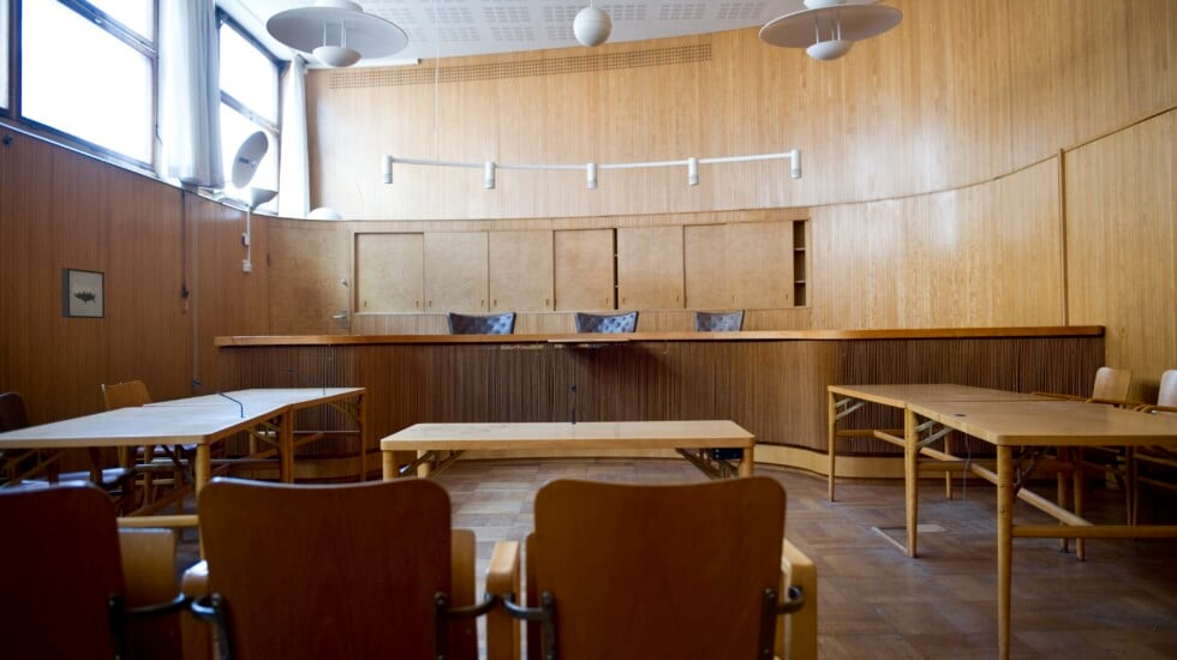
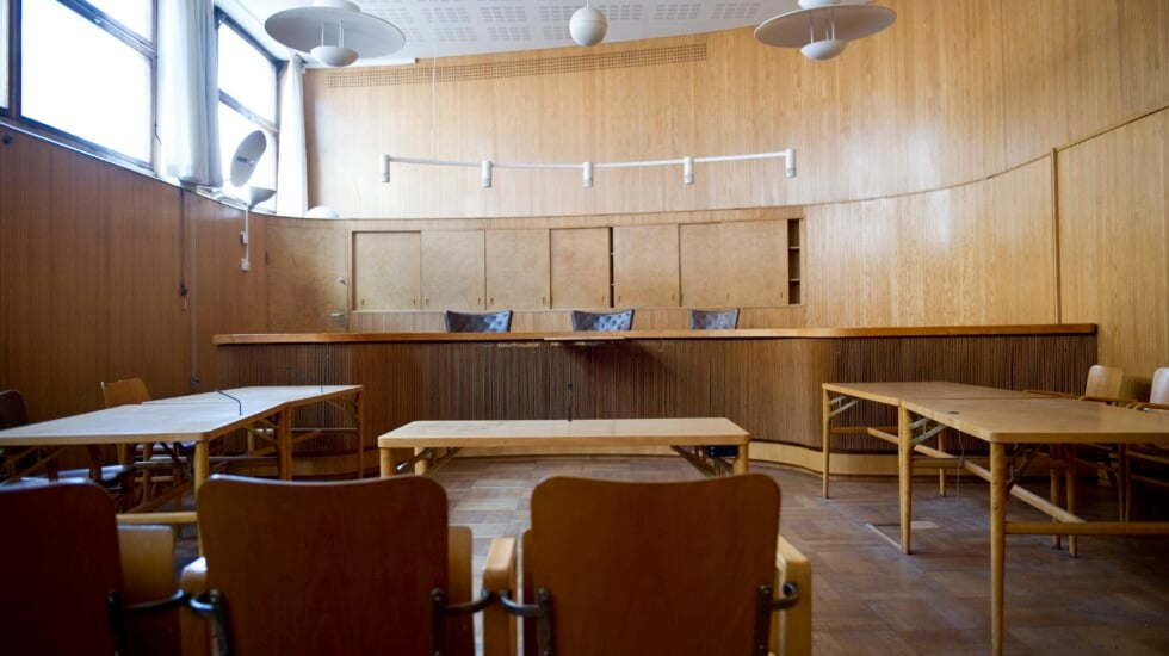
- wall art (83, 294)
